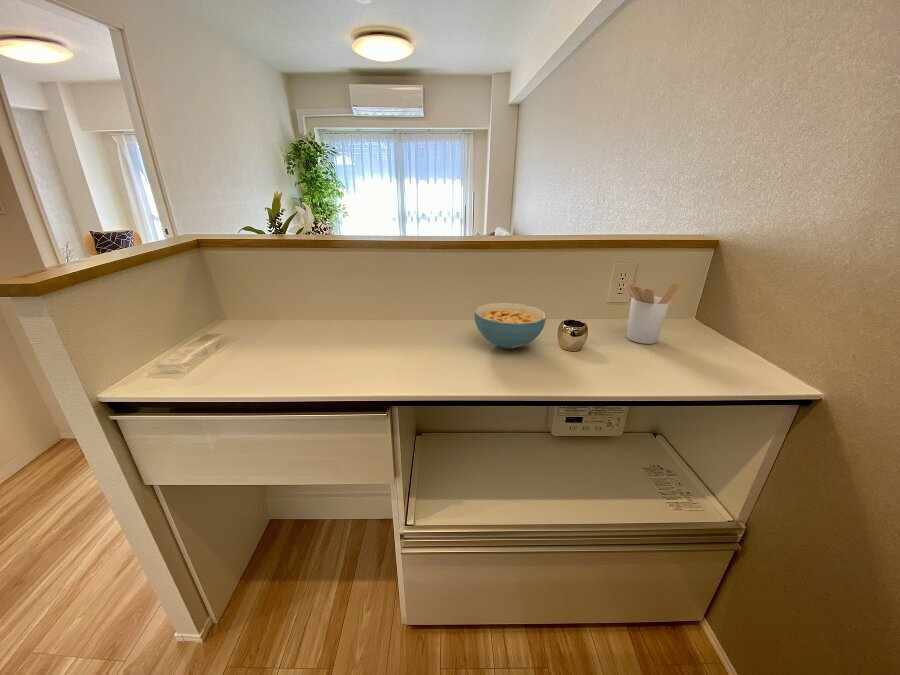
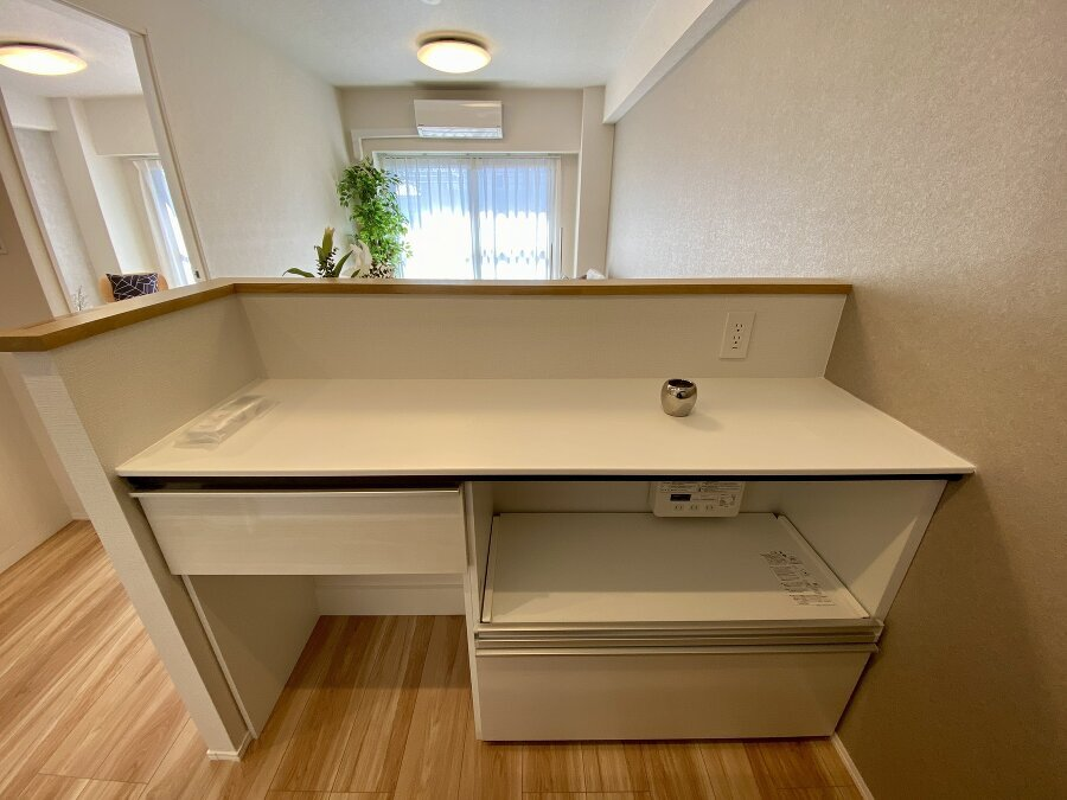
- cereal bowl (508, 328)
- utensil holder (644, 311)
